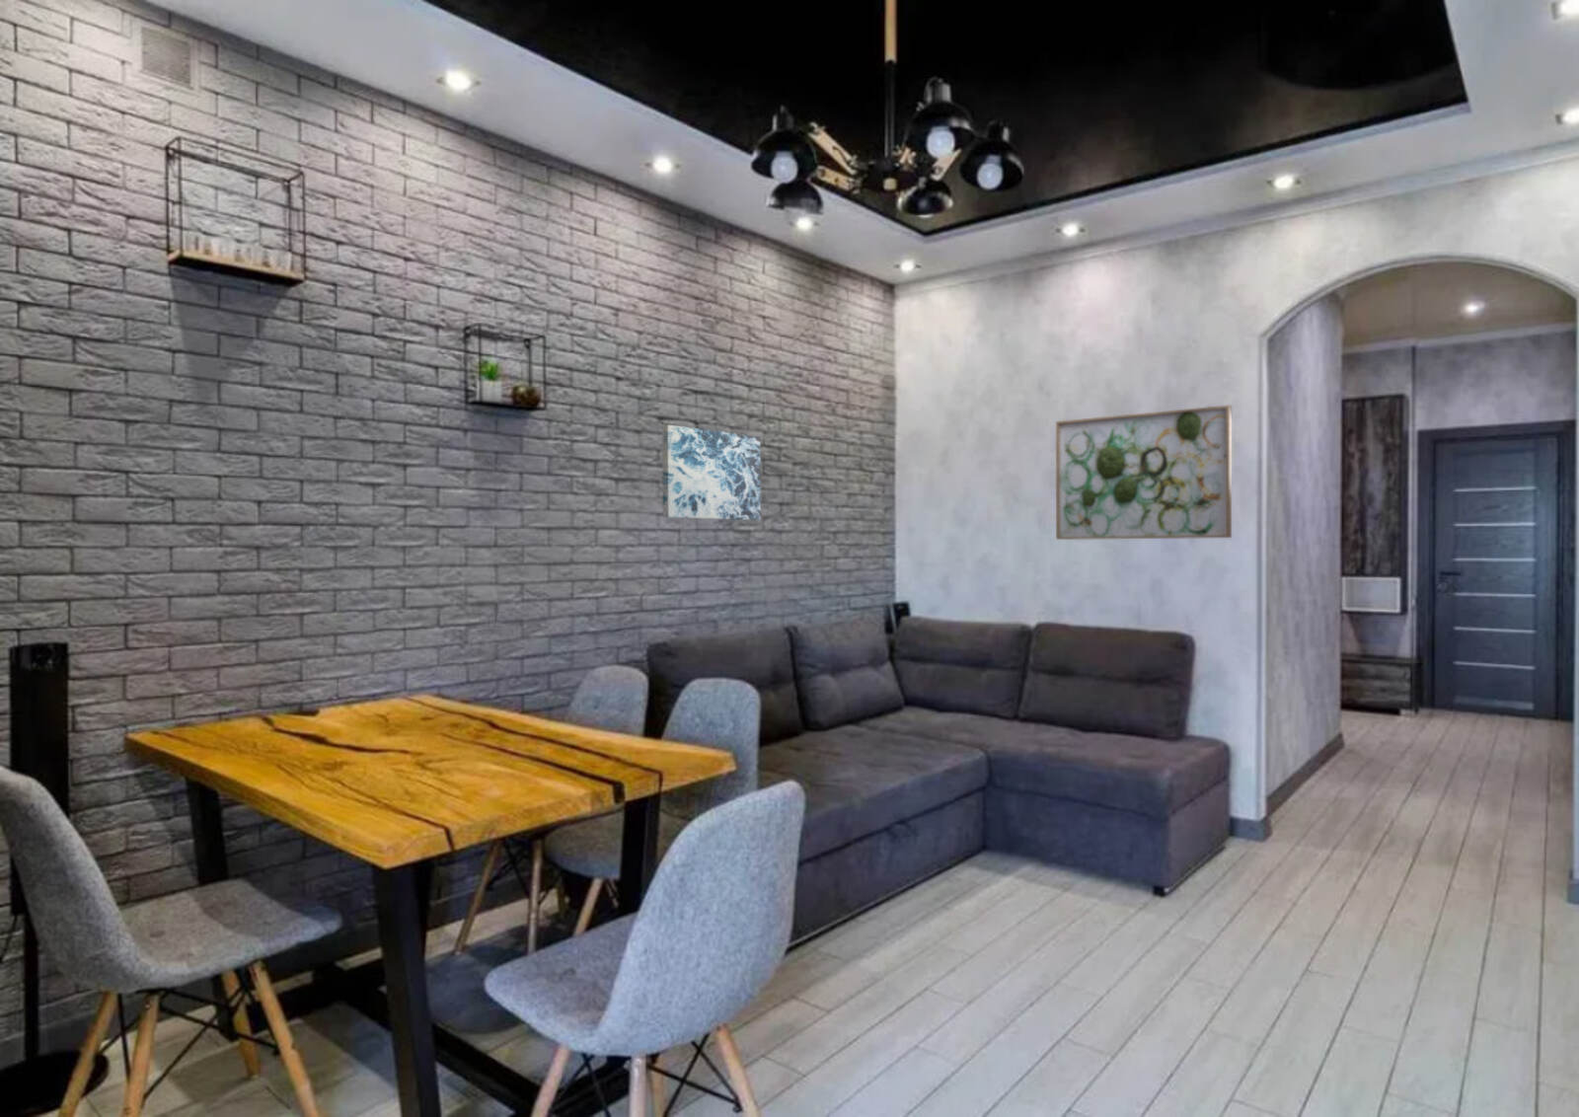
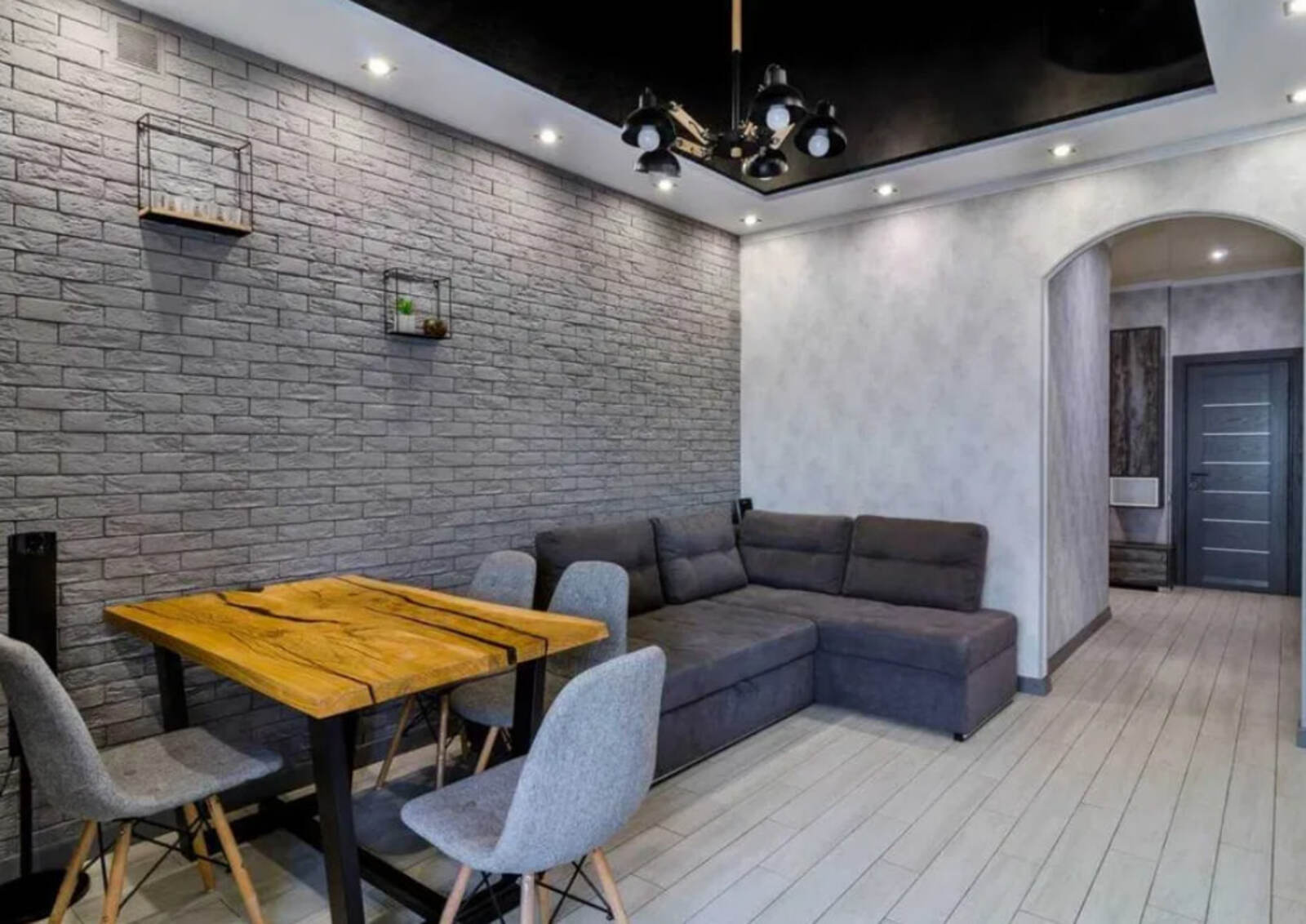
- wall art (713, 475)
- wall art (1138, 475)
